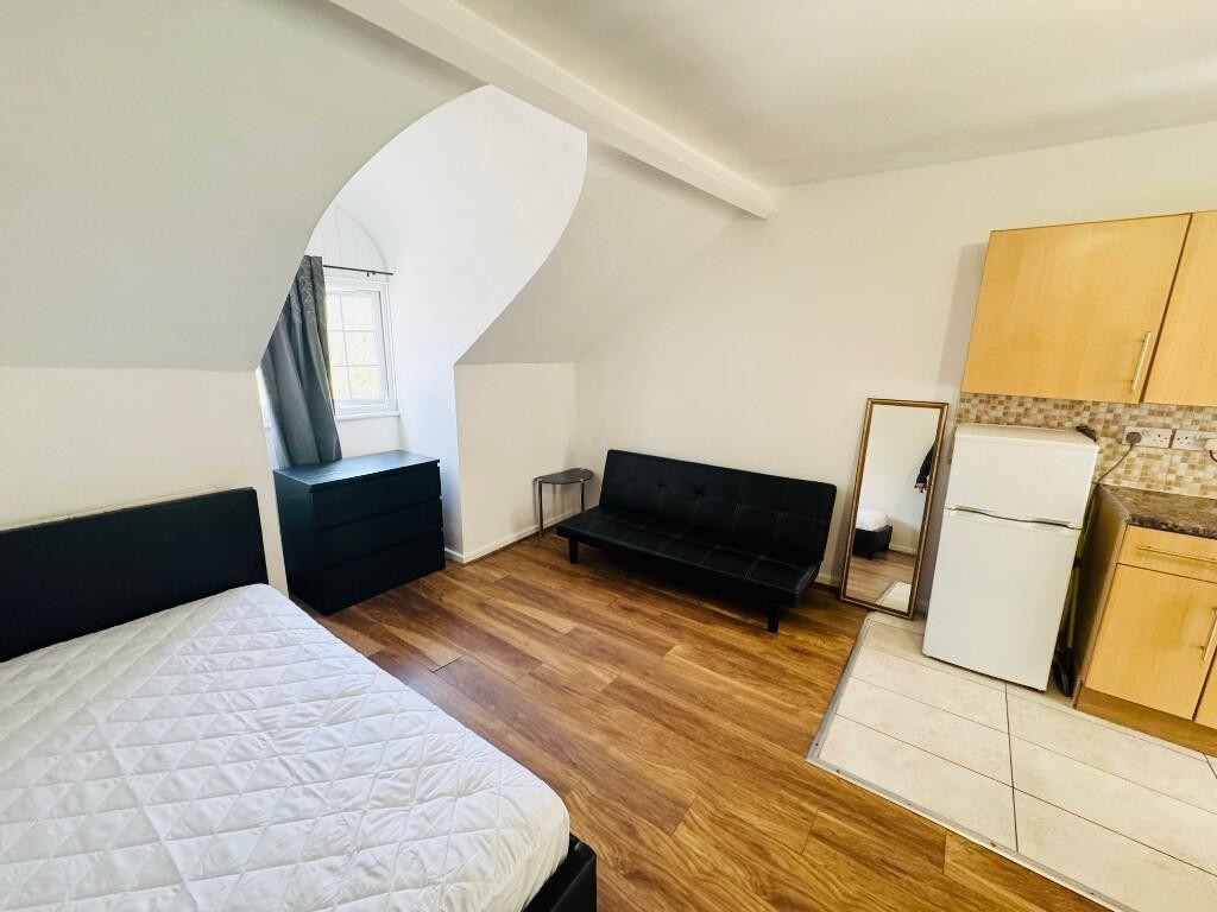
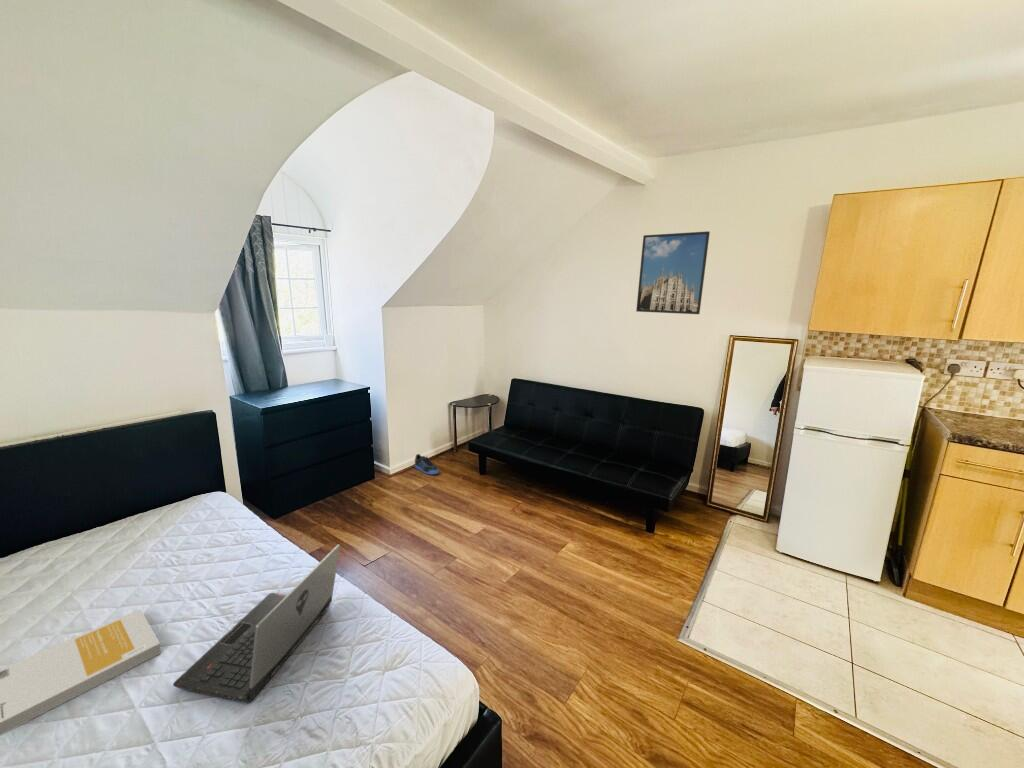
+ book (79, 662)
+ sneaker (426, 464)
+ laptop computer (265, 609)
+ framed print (670, 273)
